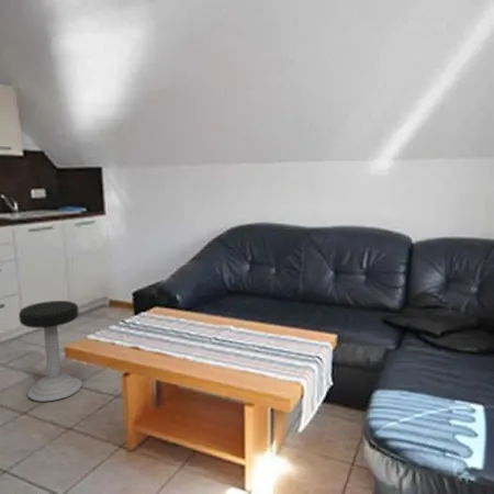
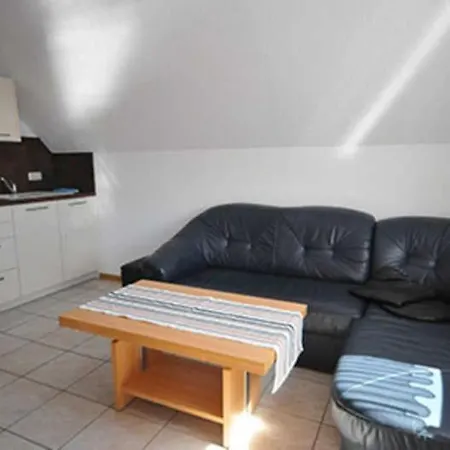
- stool (52, 349)
